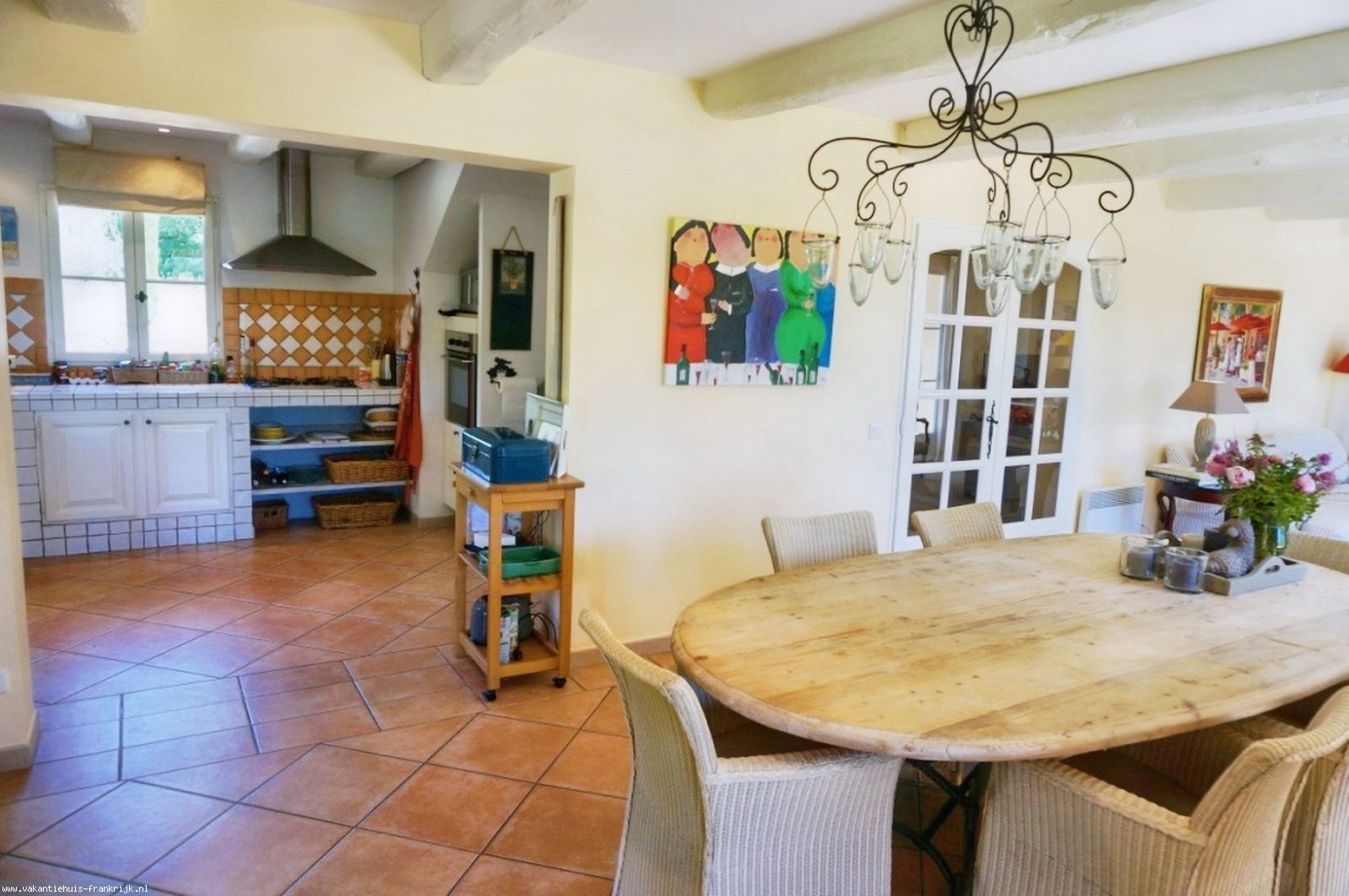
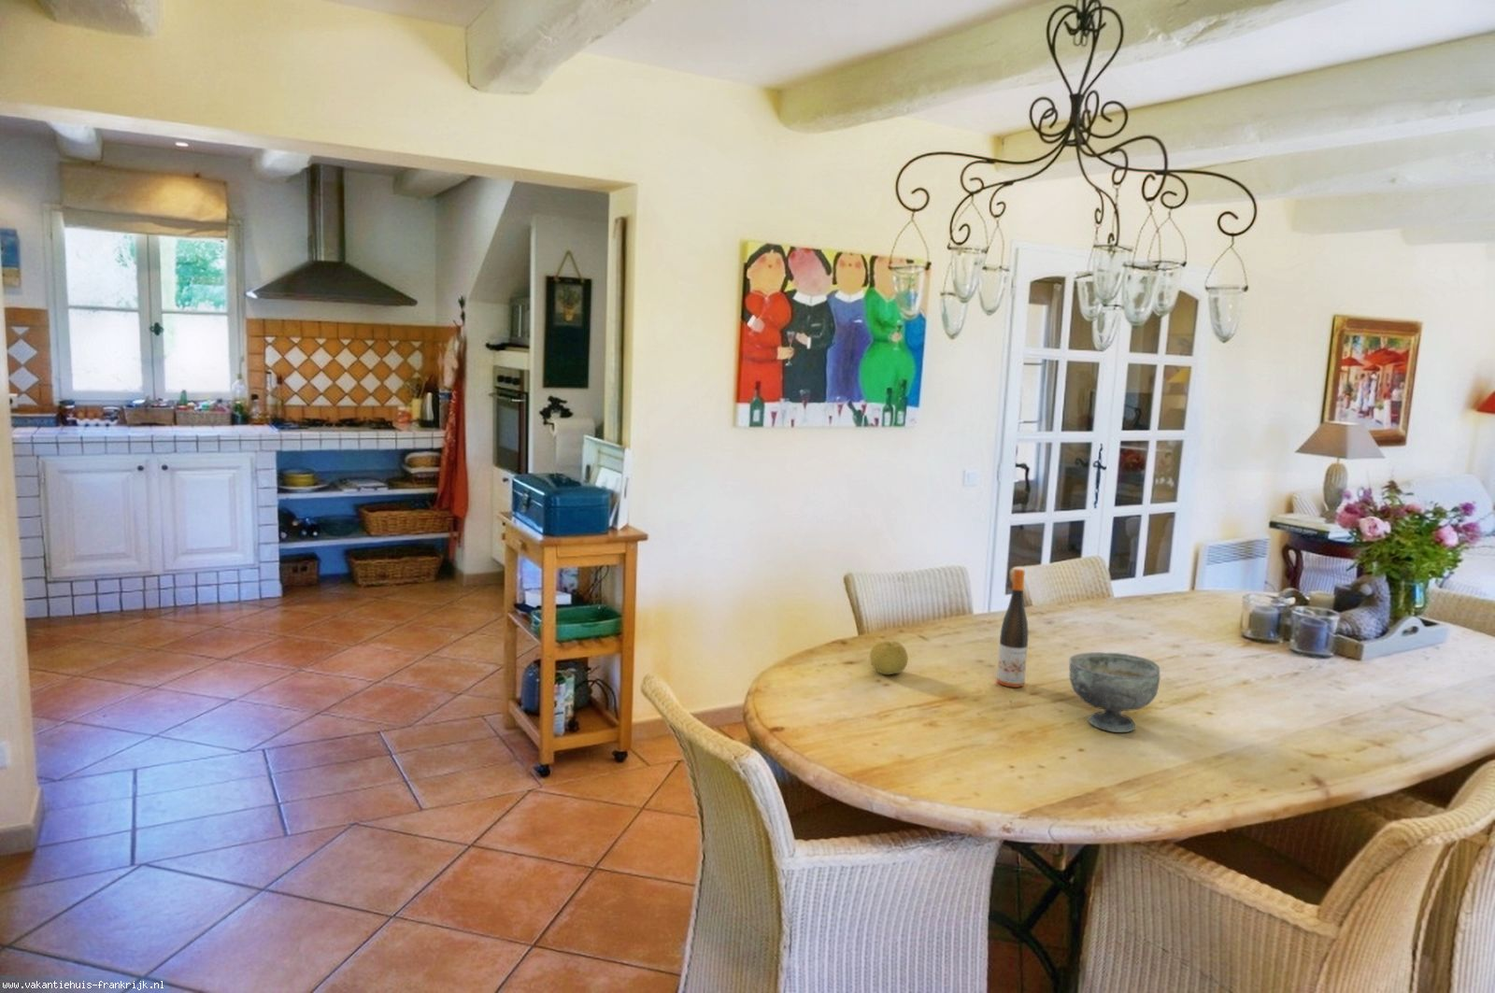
+ wine bottle (1015, 626)
+ bowl (1110, 693)
+ fruit (889, 657)
